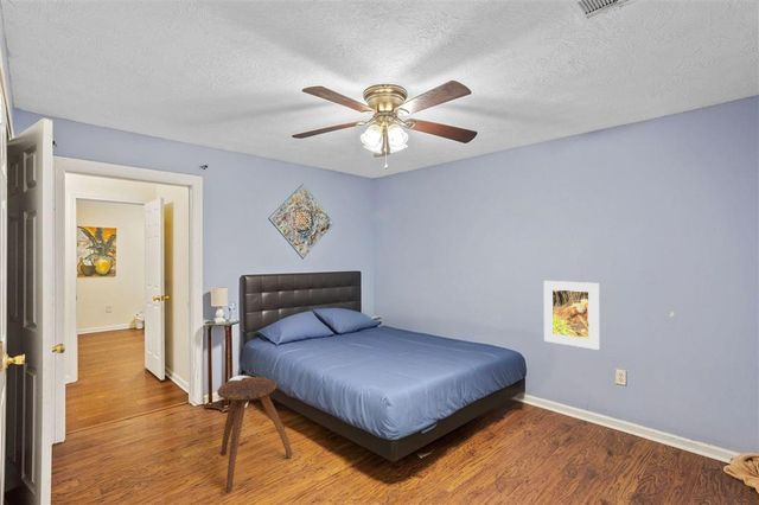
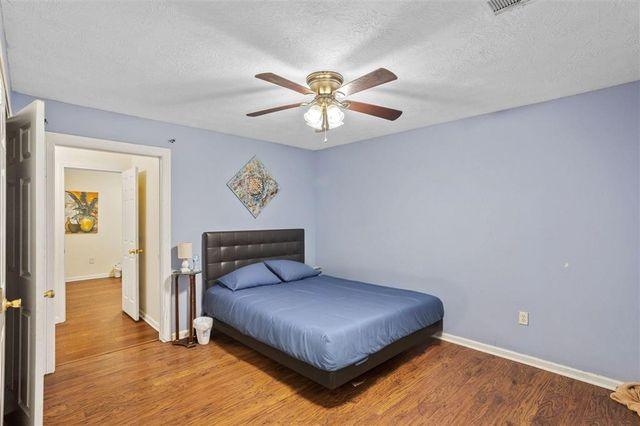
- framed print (569, 313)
- stool (242, 421)
